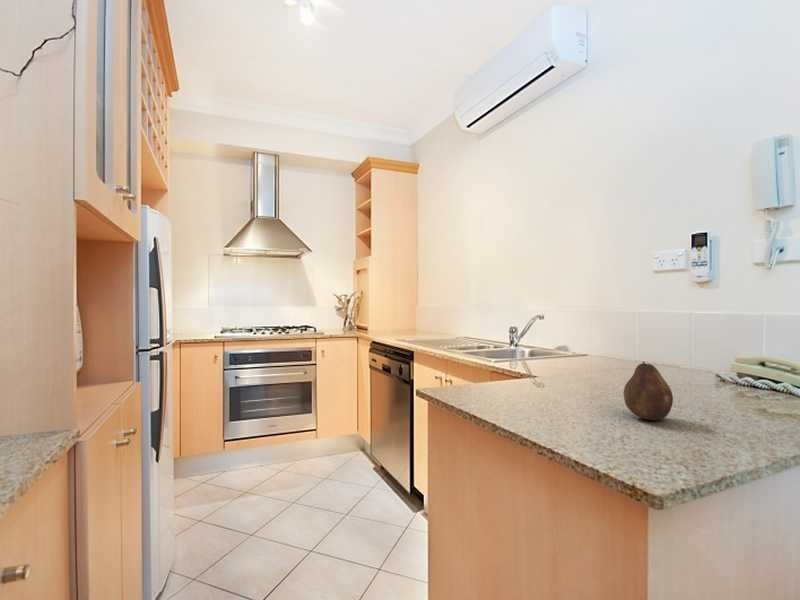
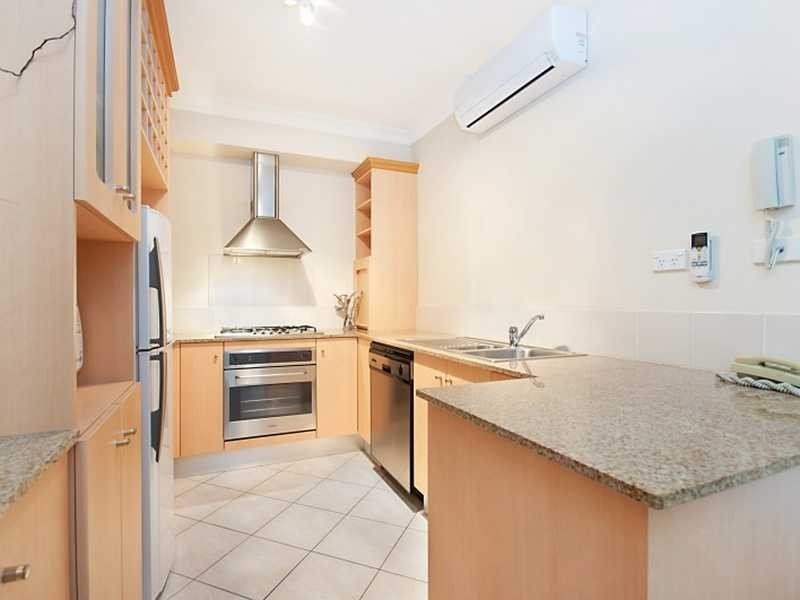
- fruit (648, 389)
